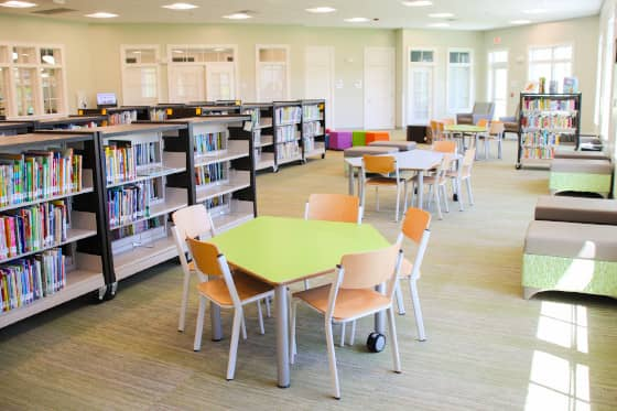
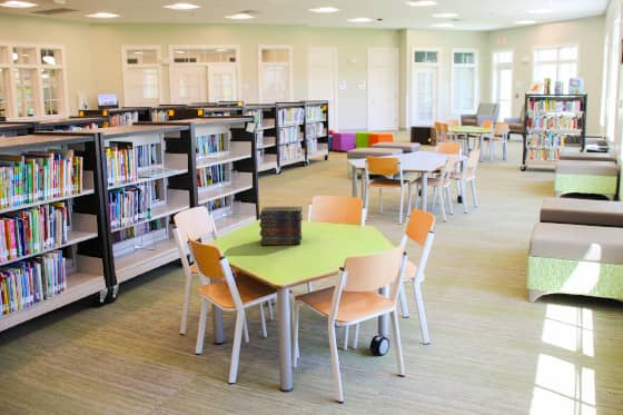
+ book stack (281, 225)
